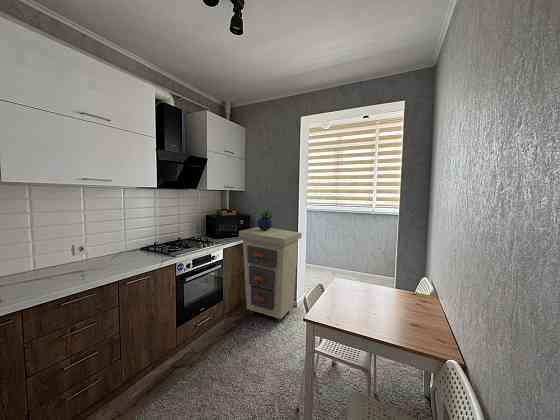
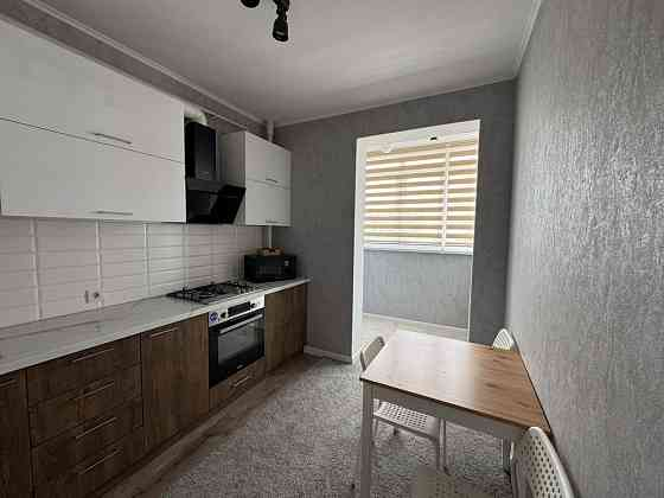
- potted plant (266, 217)
- cabinet (269, 272)
